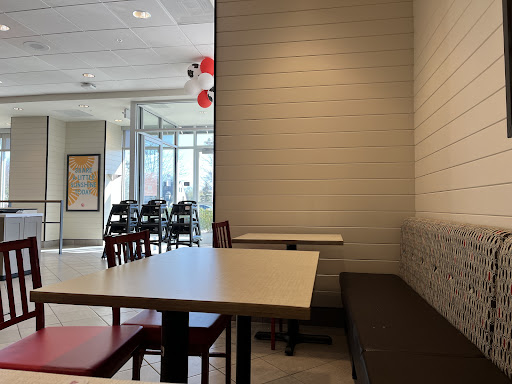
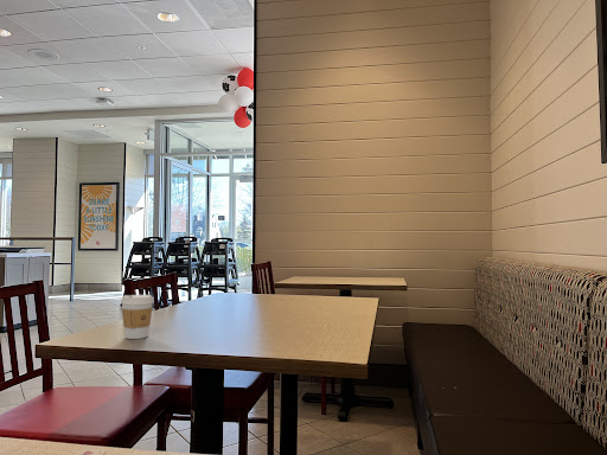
+ coffee cup (136, 315)
